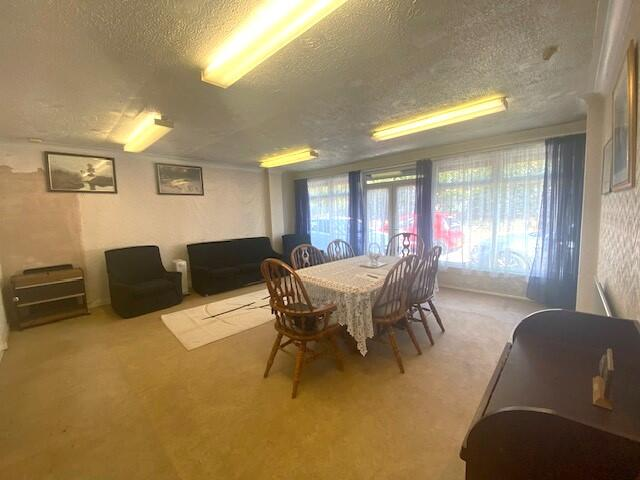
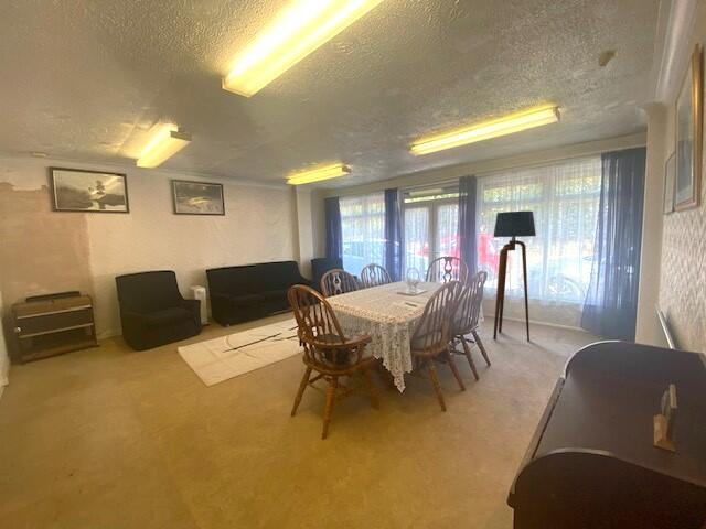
+ floor lamp (505, 276)
